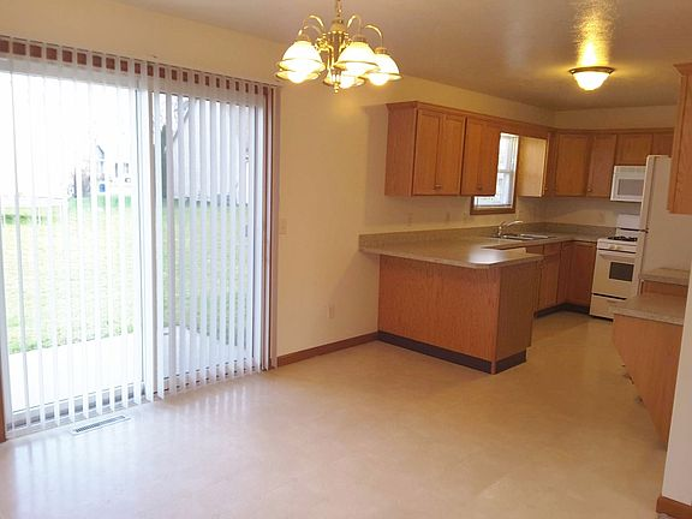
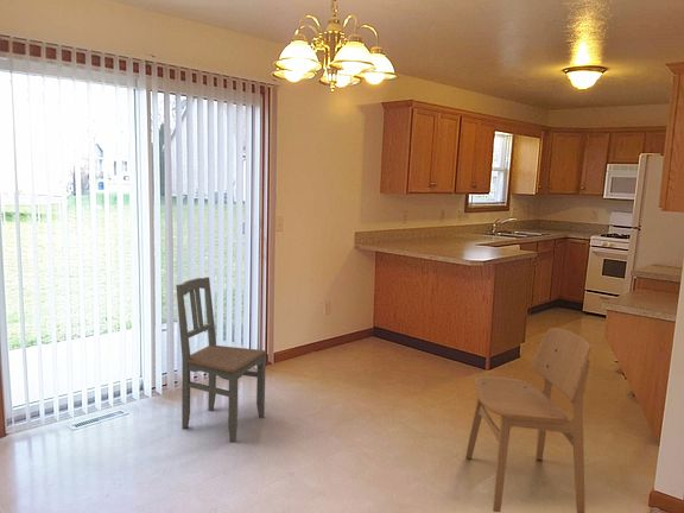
+ dining chair (526, 410)
+ dining chair (221, 353)
